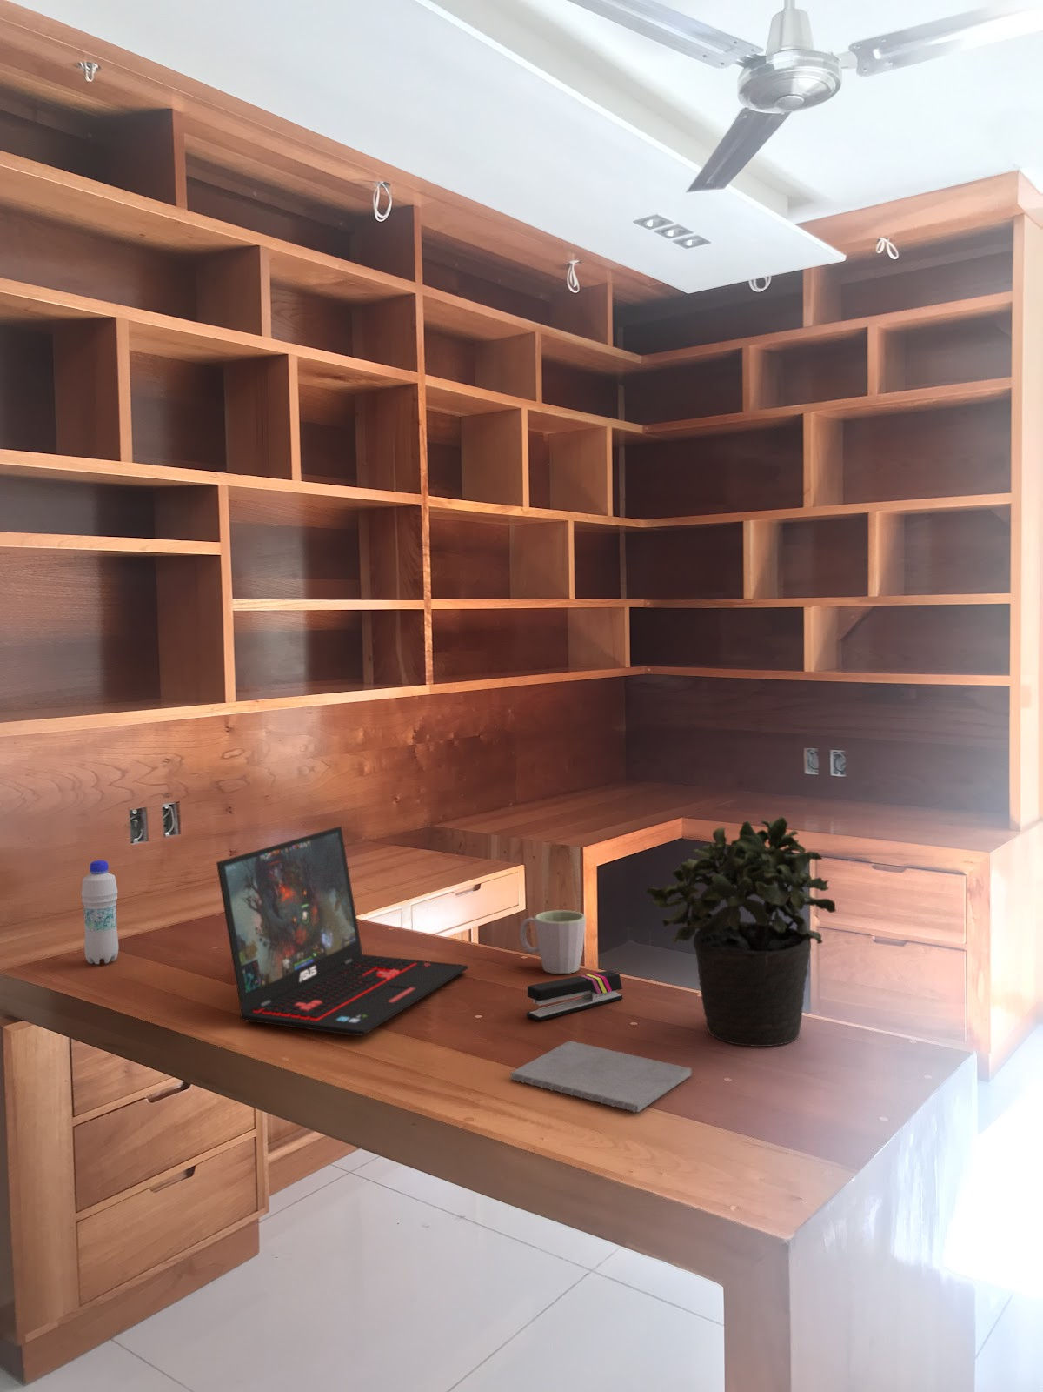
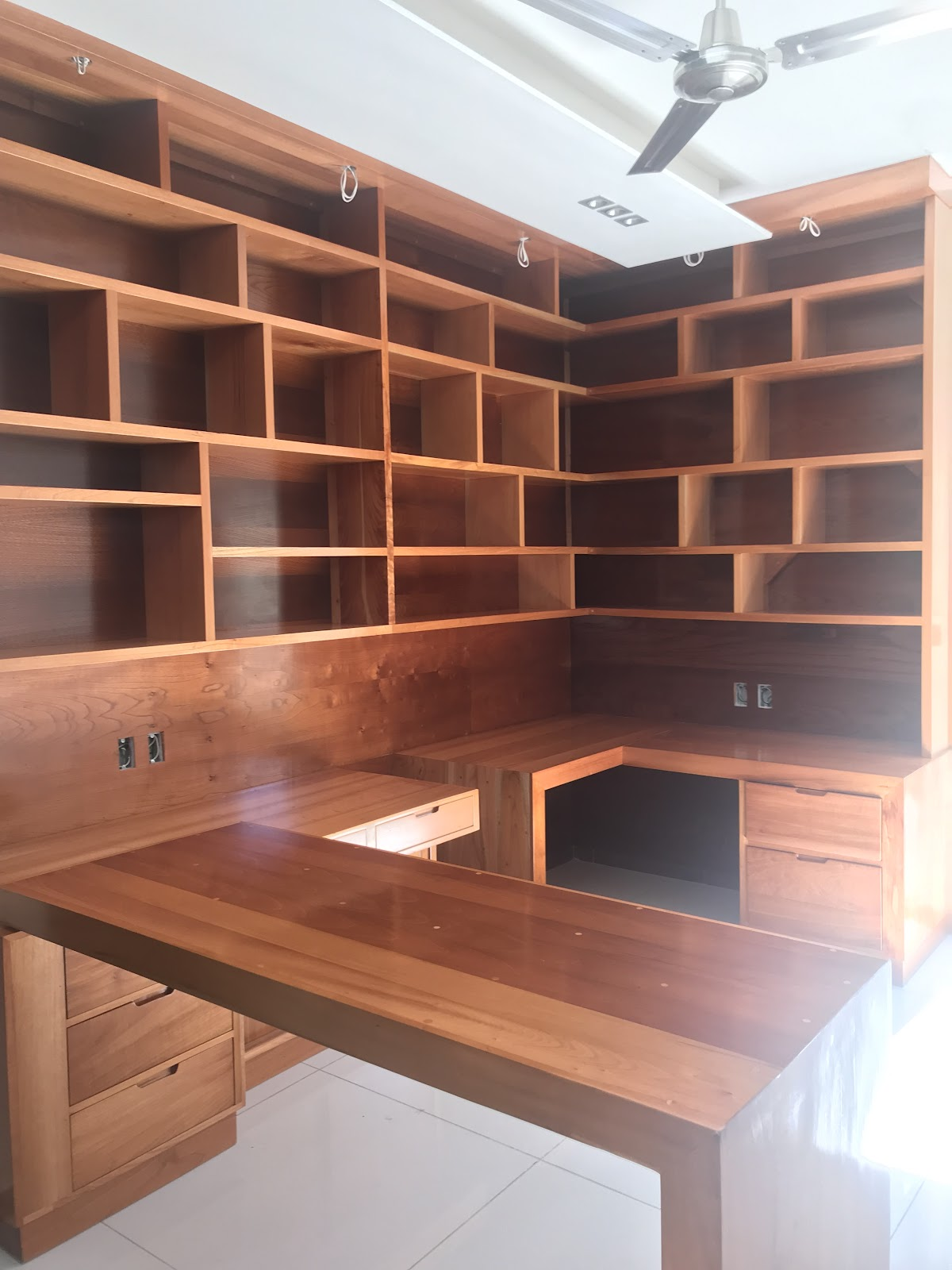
- stapler (575, 992)
- bottle (100, 911)
- laptop (351, 921)
- notepad (600, 1073)
- mug (551, 942)
- potted plant (758, 924)
